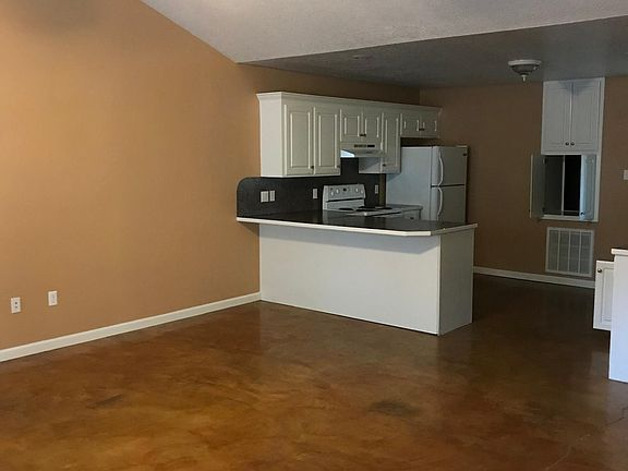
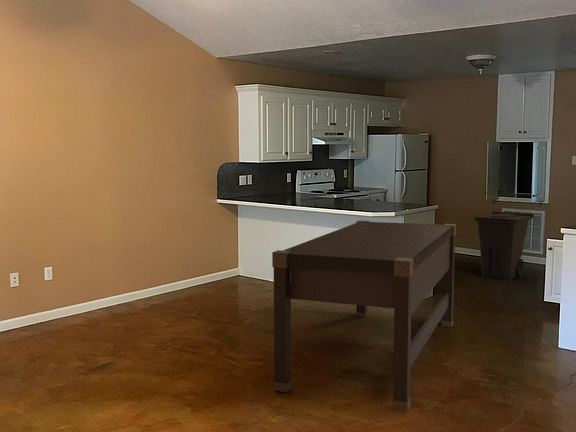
+ trash can (503, 244)
+ dining table (378, 294)
